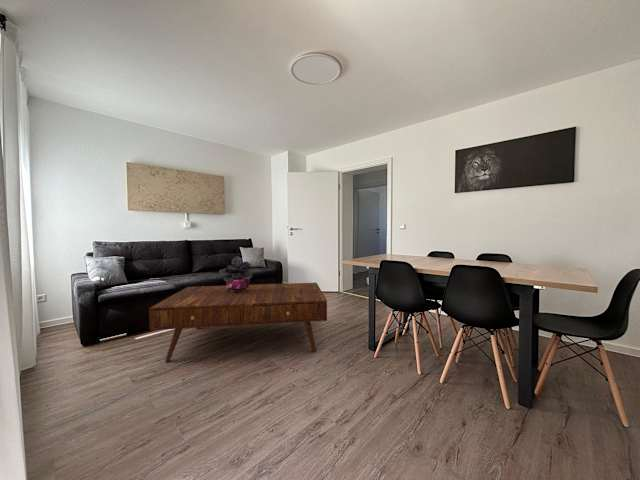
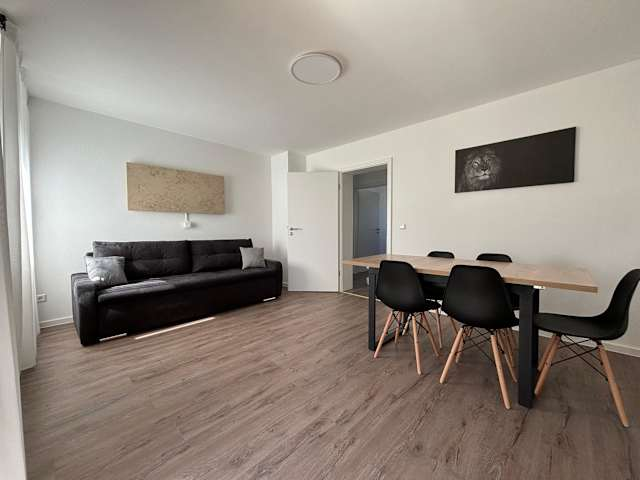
- coffee table (249, 316)
- potted plant (237, 274)
